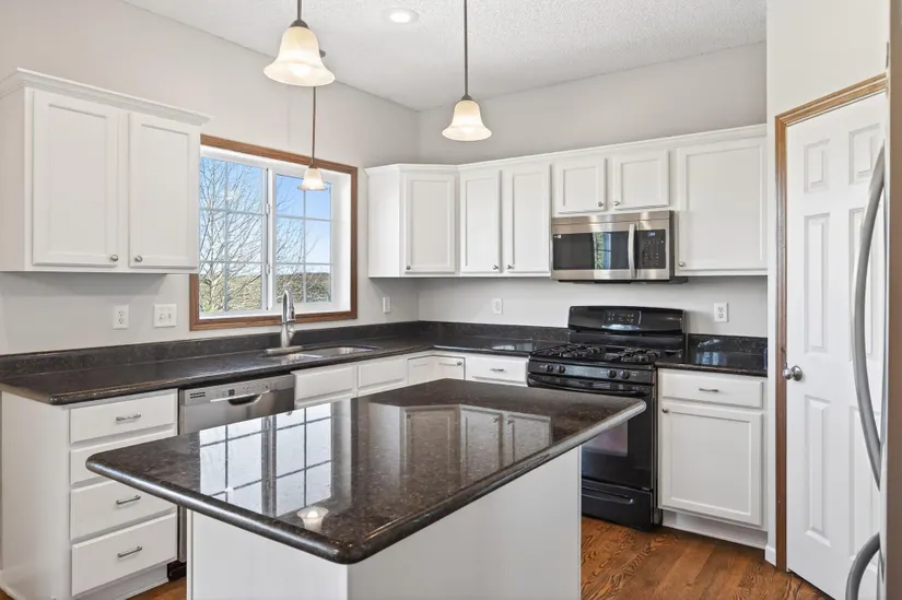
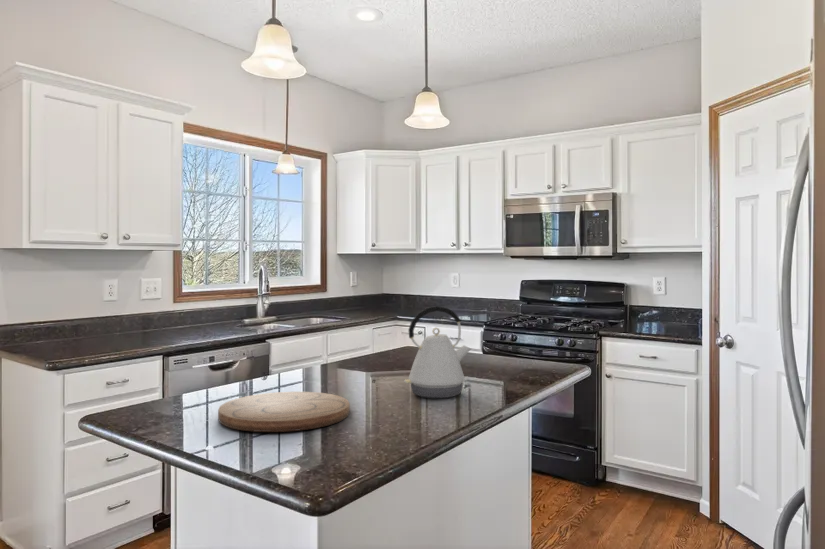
+ cutting board (285, 409)
+ kettle (438, 350)
